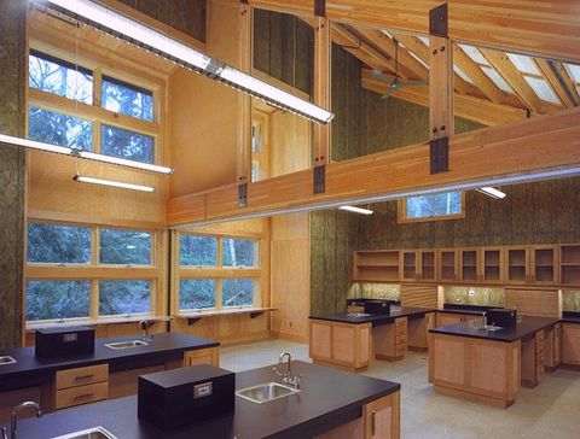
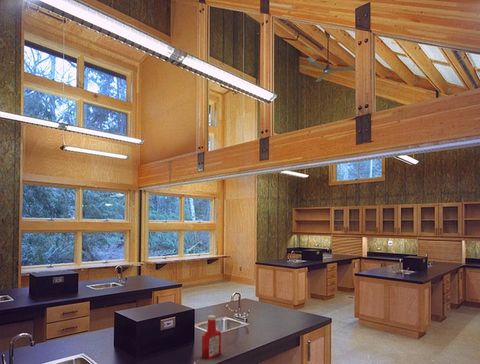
+ soap bottle (211, 335)
